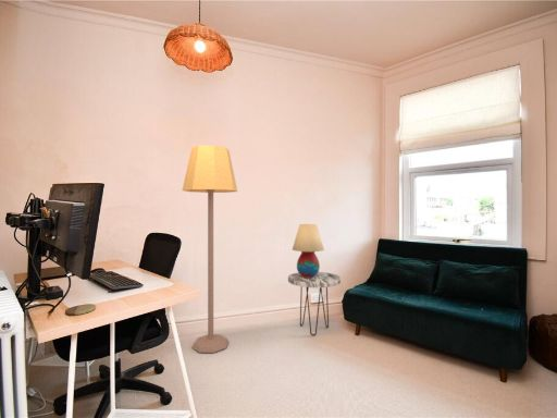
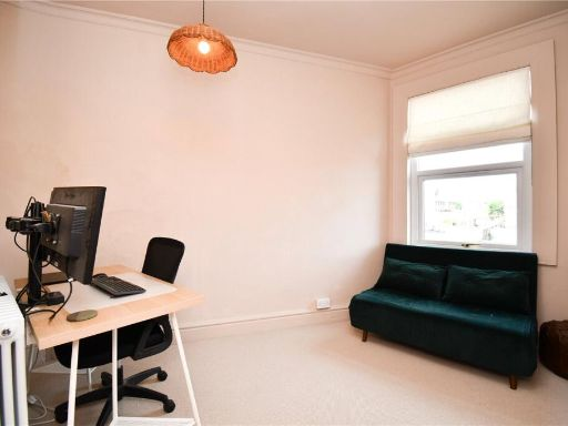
- side table (318, 304)
- table lamp (308, 250)
- lamp (210, 246)
